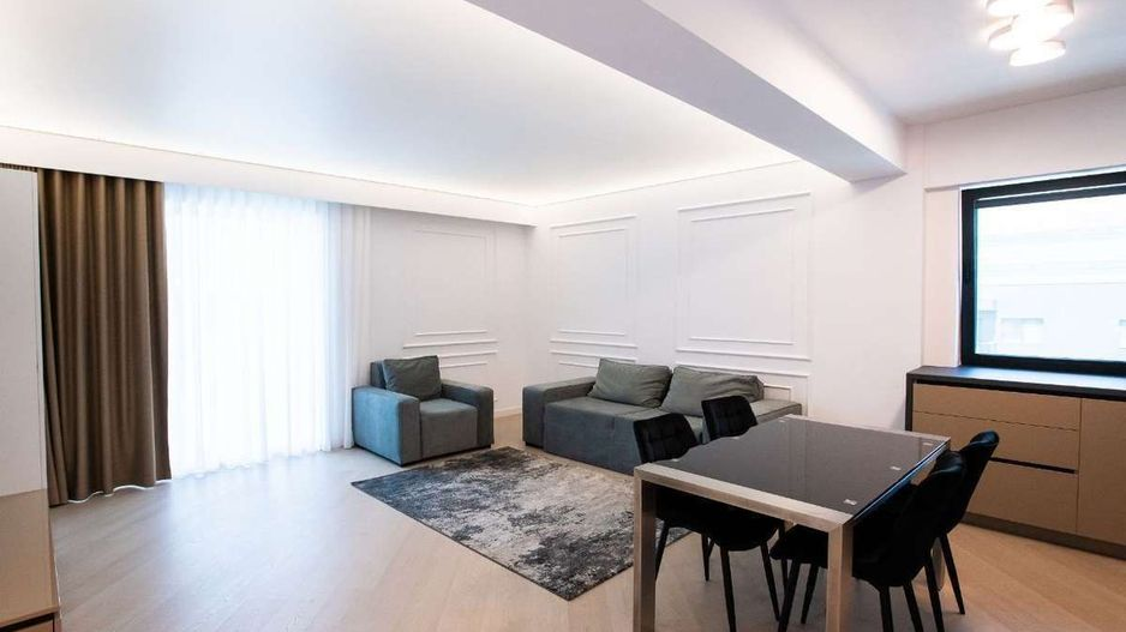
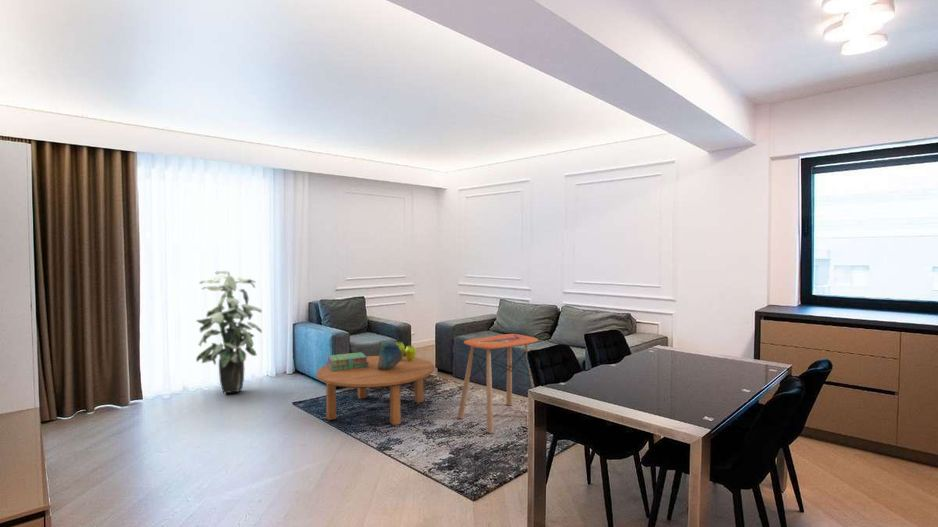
+ coffee table (377, 387)
+ vase (401, 351)
+ side table (498, 377)
+ stack of books (347, 360)
+ indoor plant (227, 331)
+ decorative bowl (387, 354)
